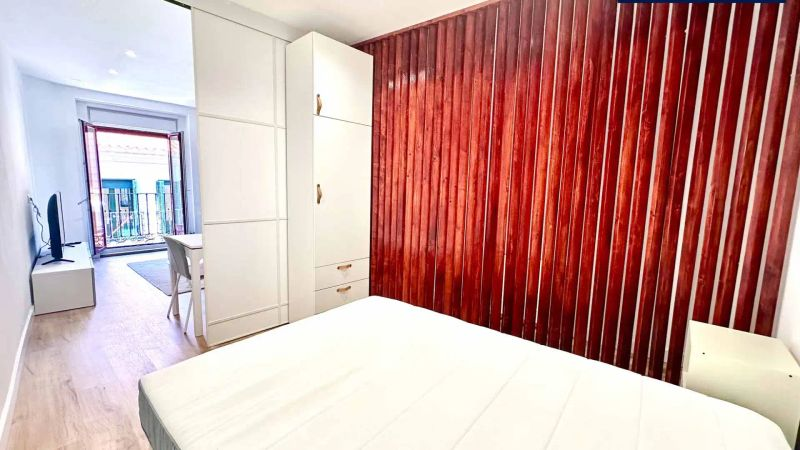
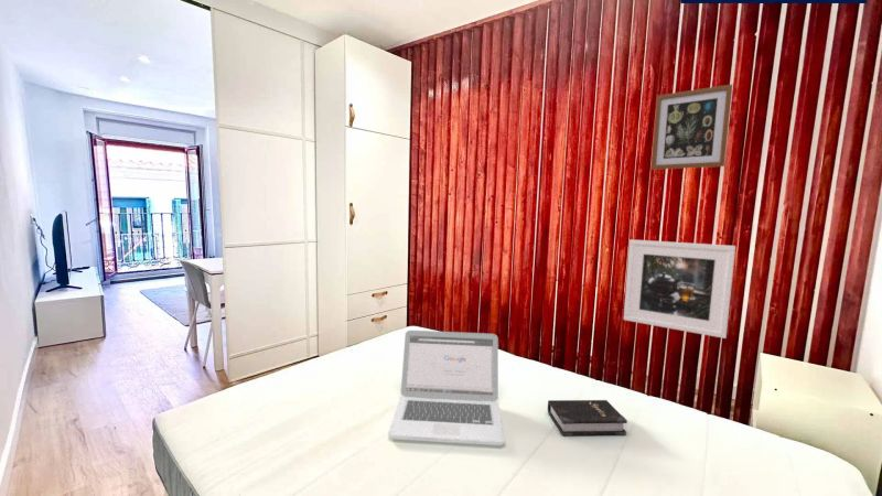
+ laptop (449, 380)
+ wall art (689, 129)
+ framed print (675, 285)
+ hardback book (584, 416)
